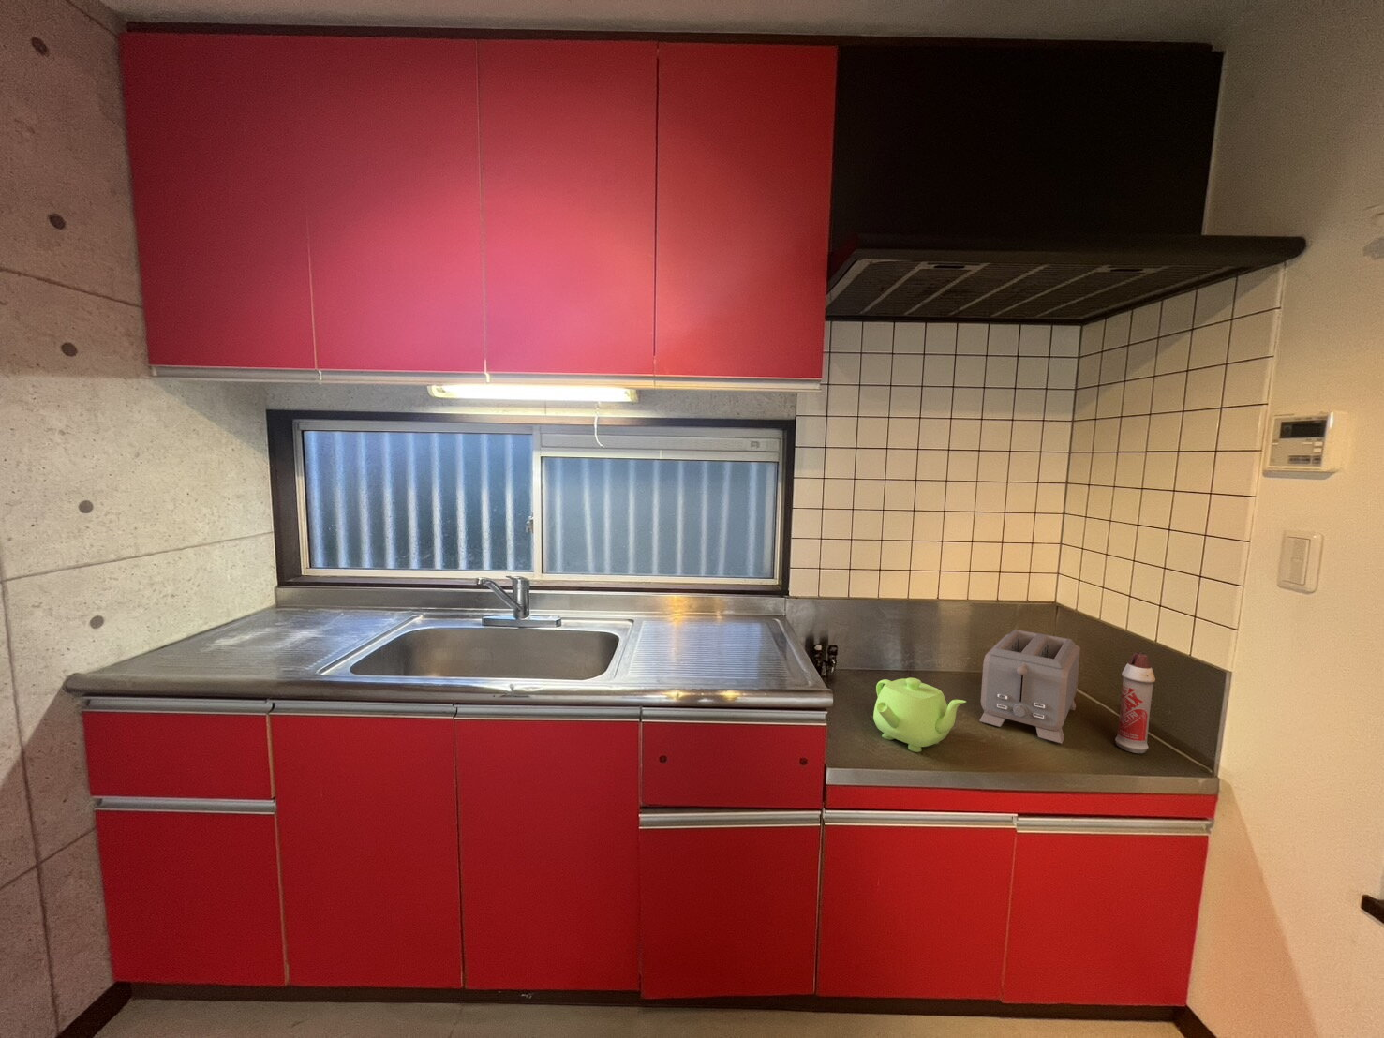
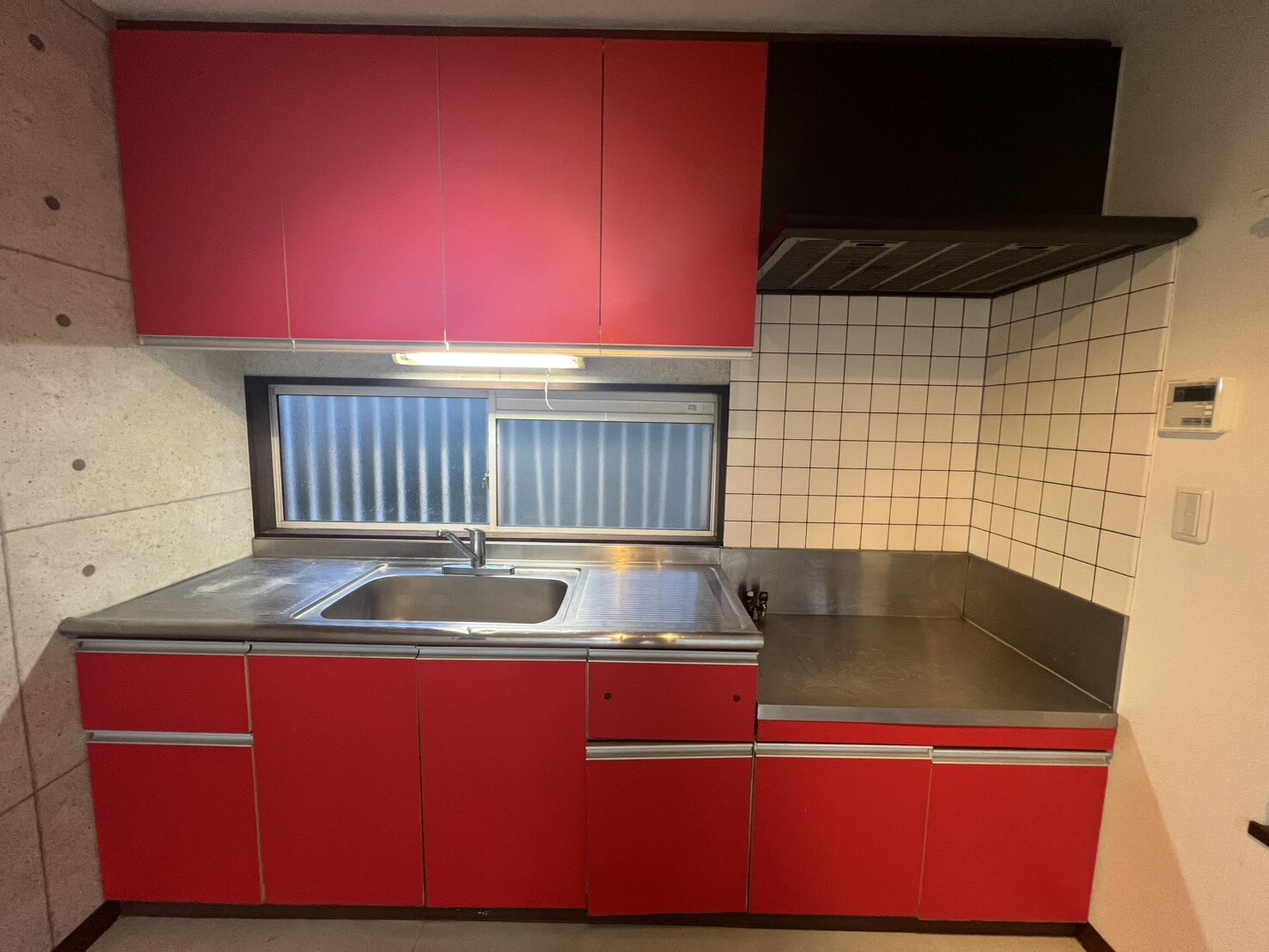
- toaster (1031, 680)
- spray bottle (1135, 700)
- teapot (911, 714)
